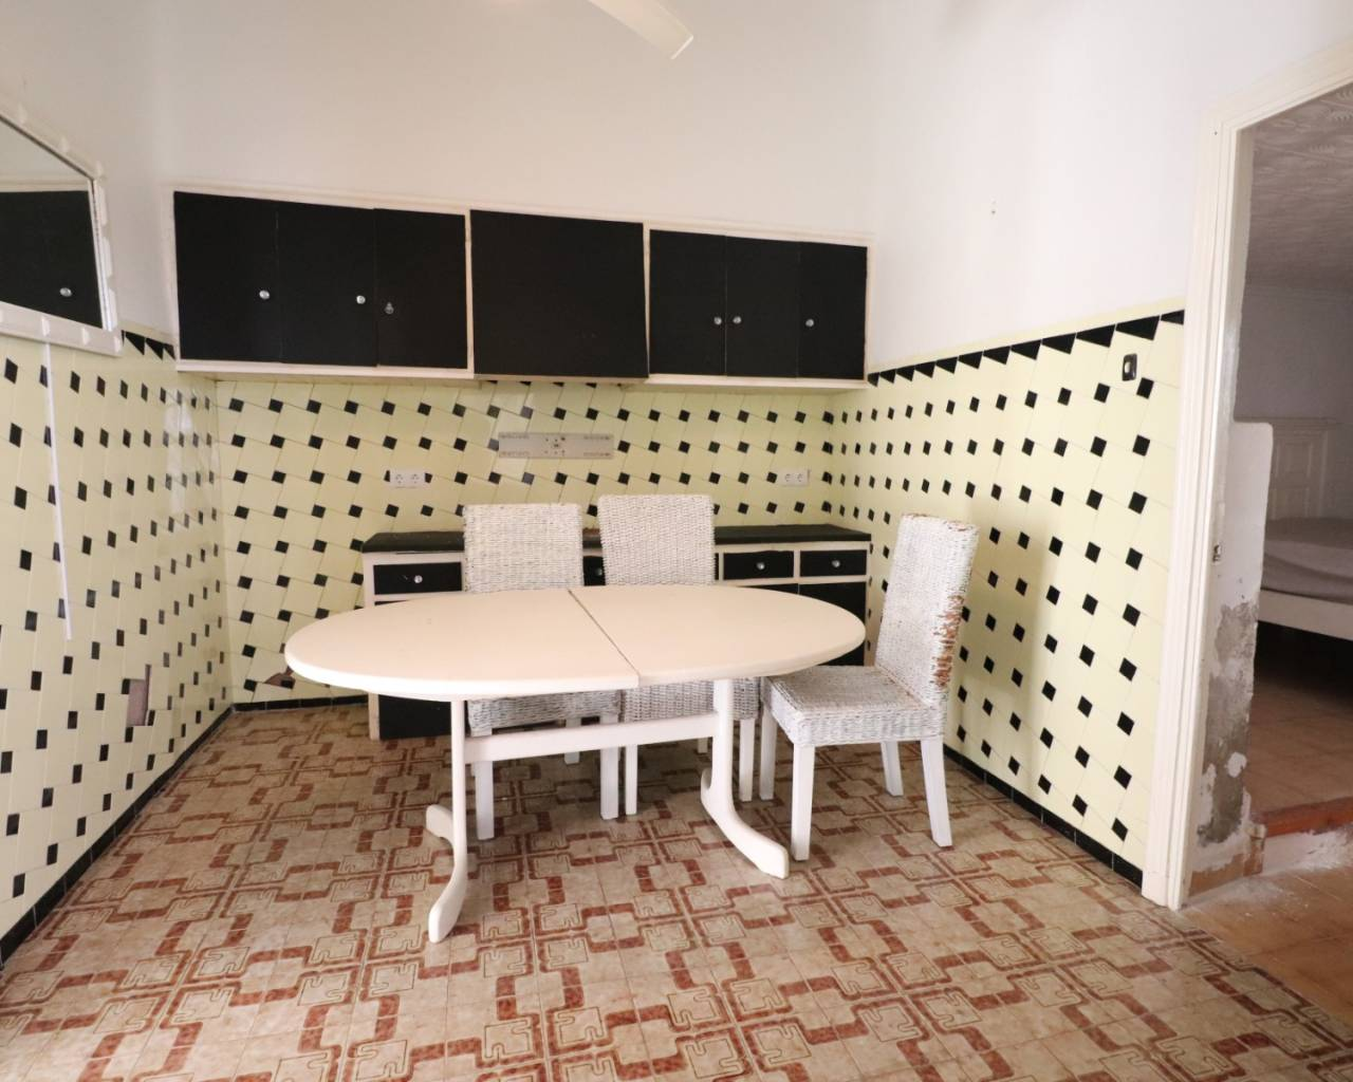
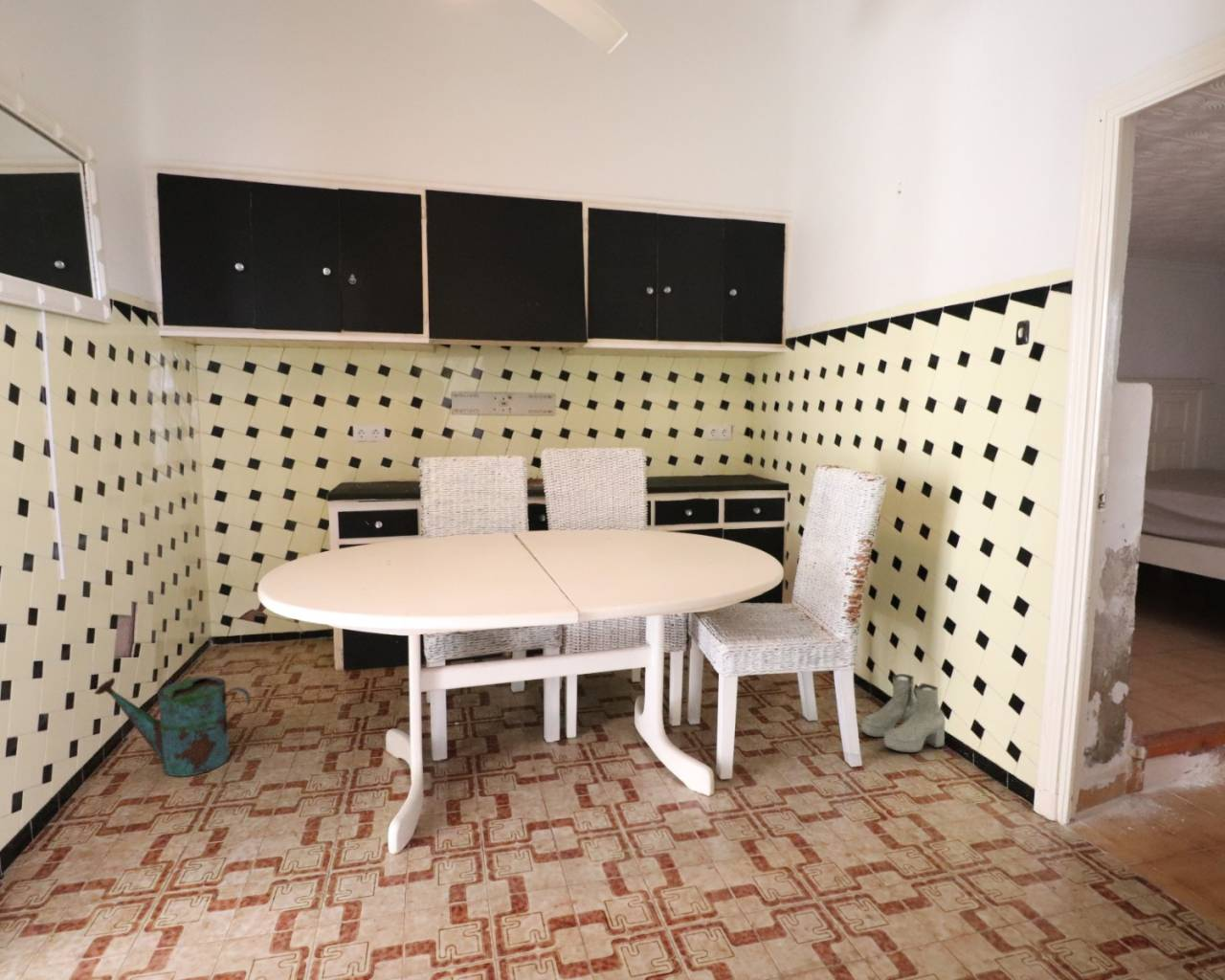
+ boots (903, 710)
+ watering can (175, 719)
